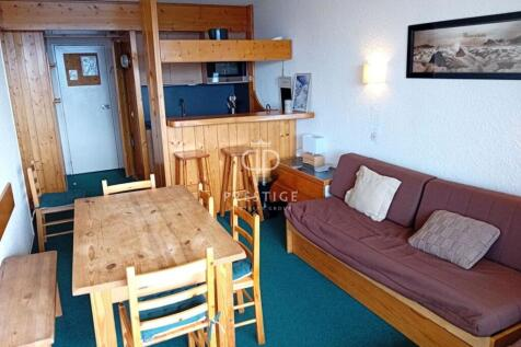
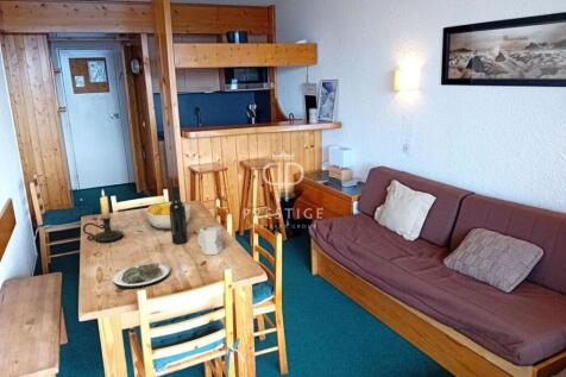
+ mug (209, 239)
+ candle holder (101, 213)
+ wine bottle (177, 214)
+ fruit bowl (168, 212)
+ plate (142, 272)
